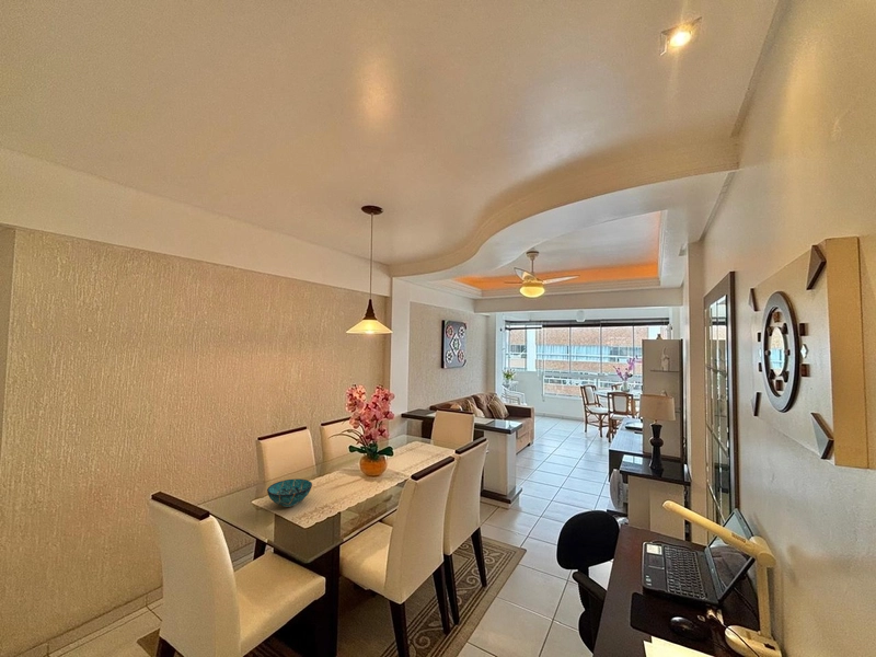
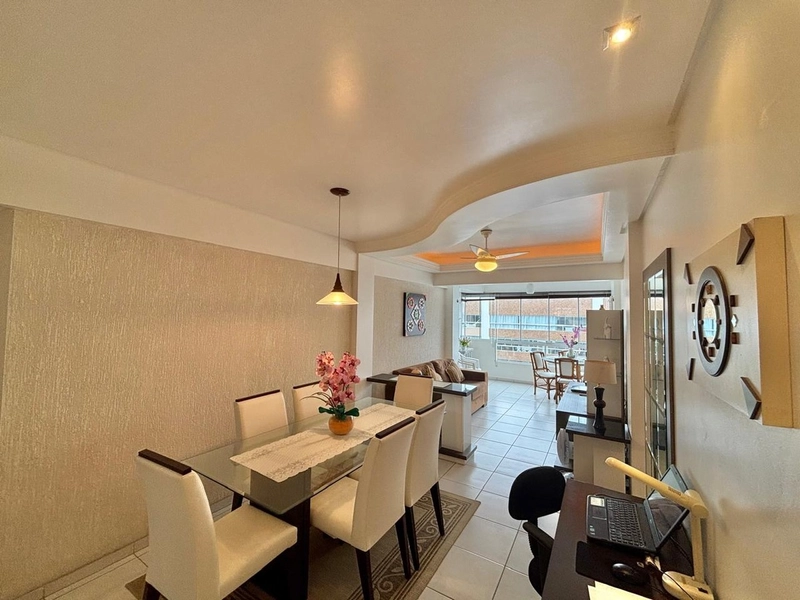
- decorative bowl (289, 495)
